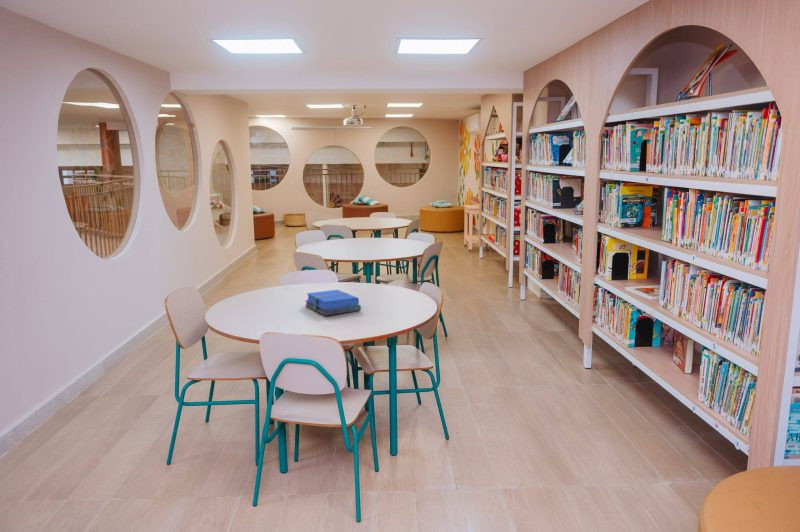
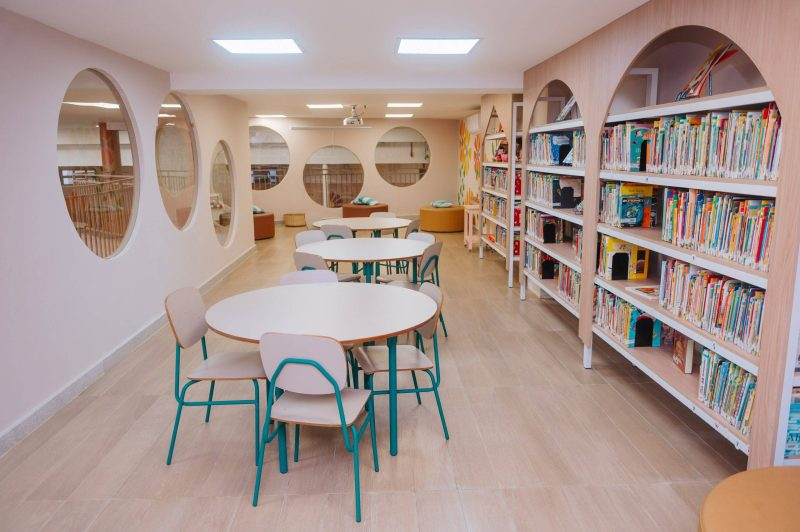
- books (332, 301)
